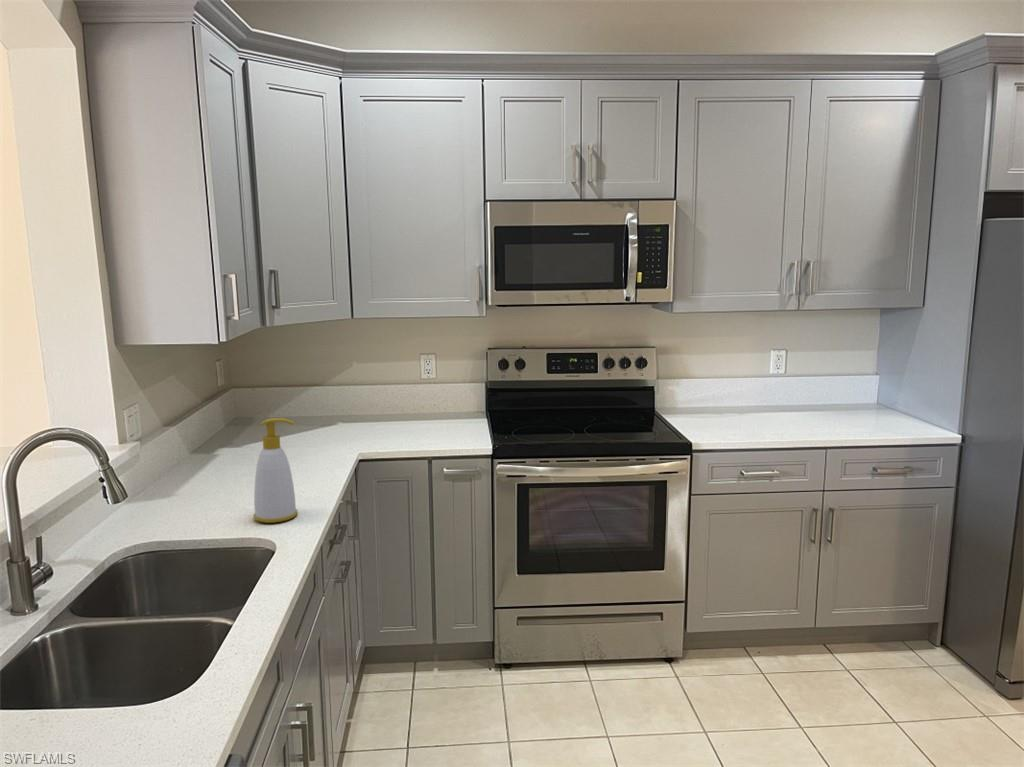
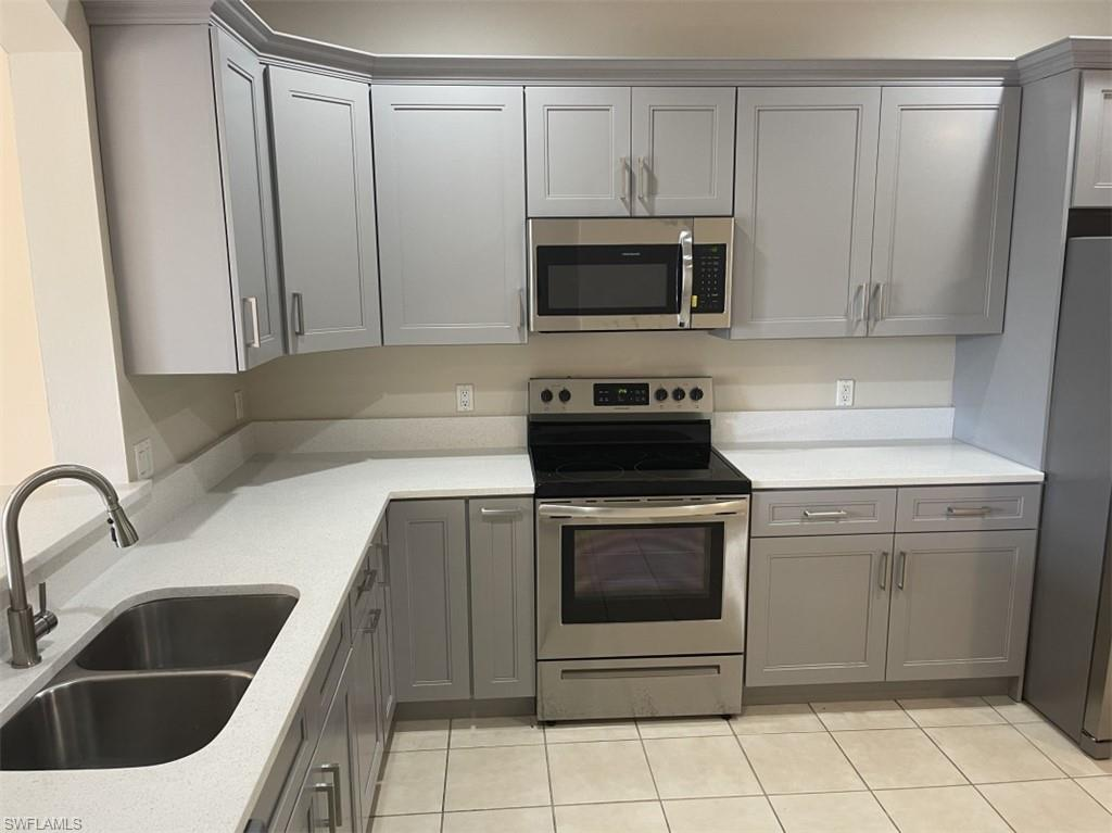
- soap bottle (273, 468)
